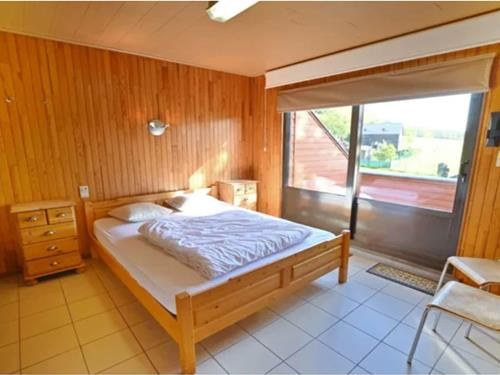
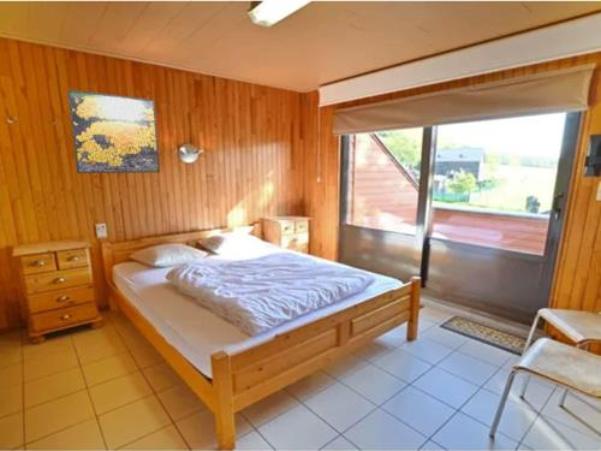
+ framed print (118, 135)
